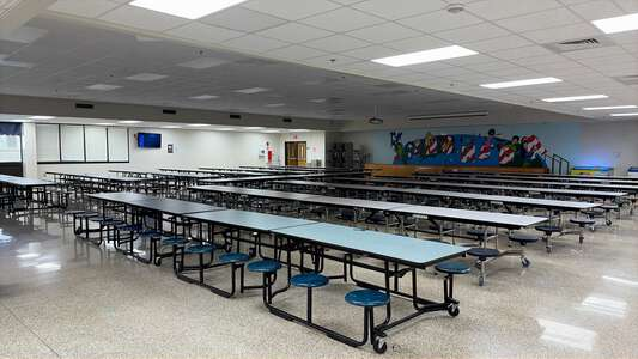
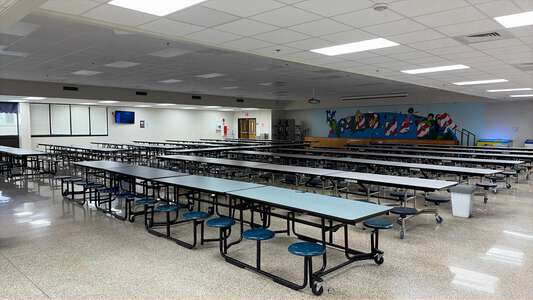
+ trash can (462, 200)
